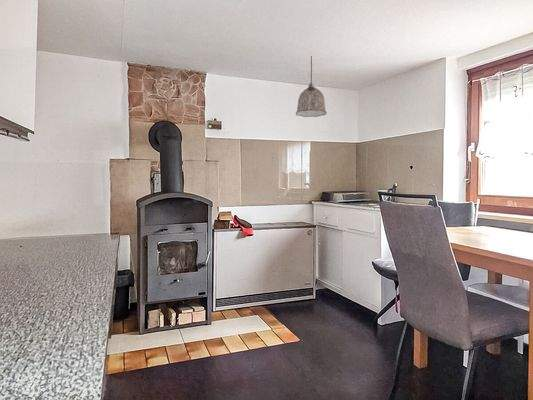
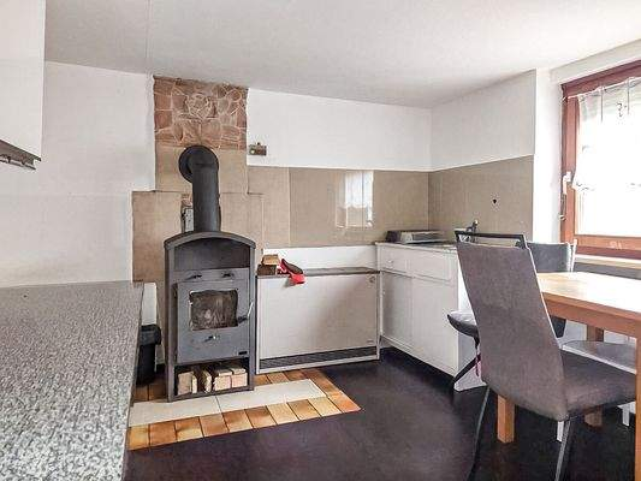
- pendant lamp (311, 84)
